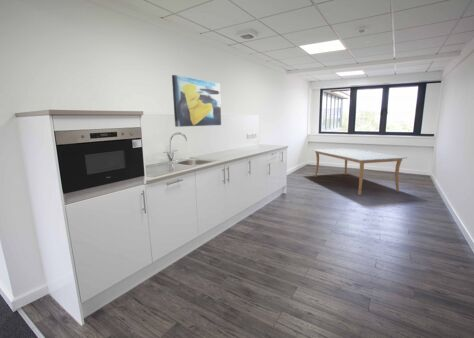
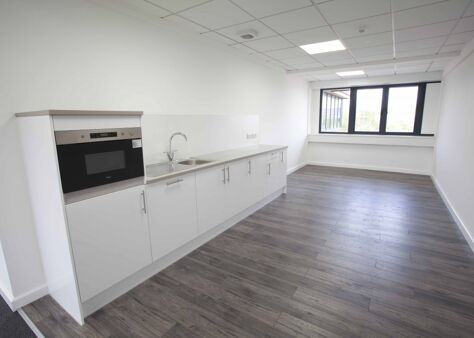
- dining table (346, 168)
- wall art (199, 103)
